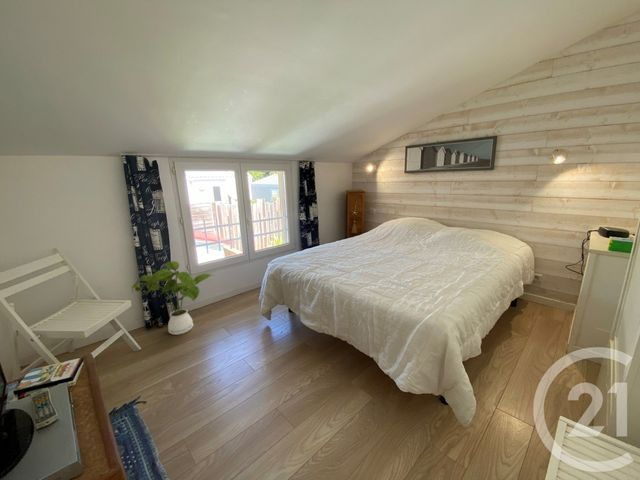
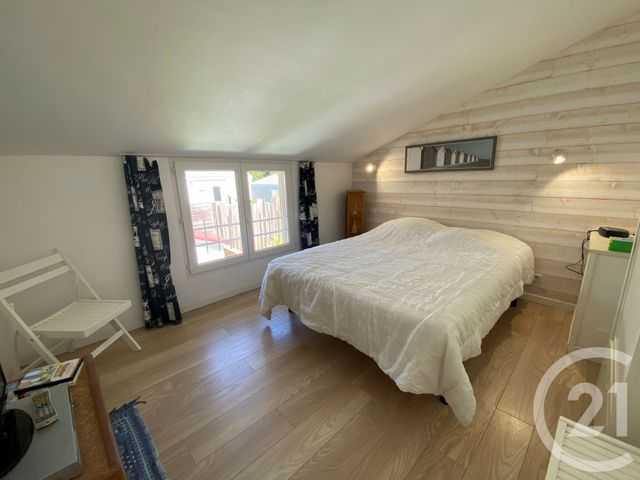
- house plant (180, 298)
